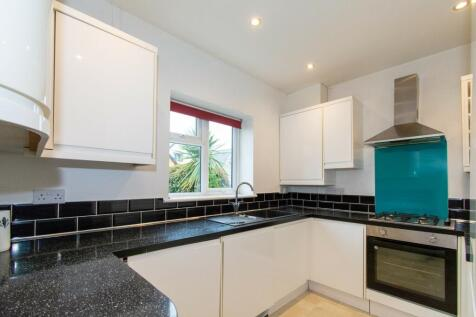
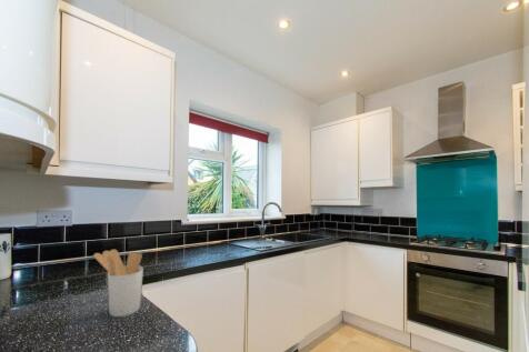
+ utensil holder (119, 279)
